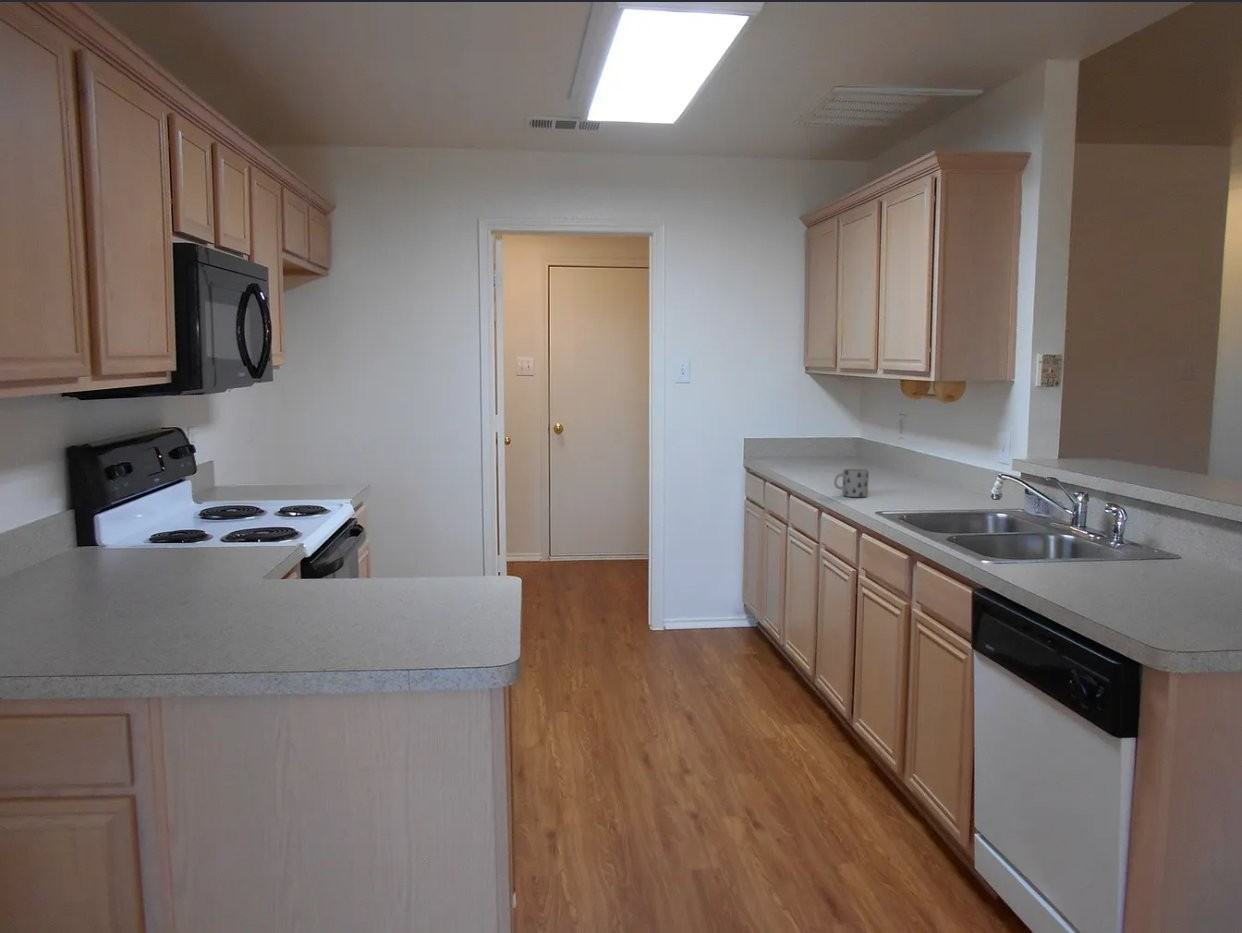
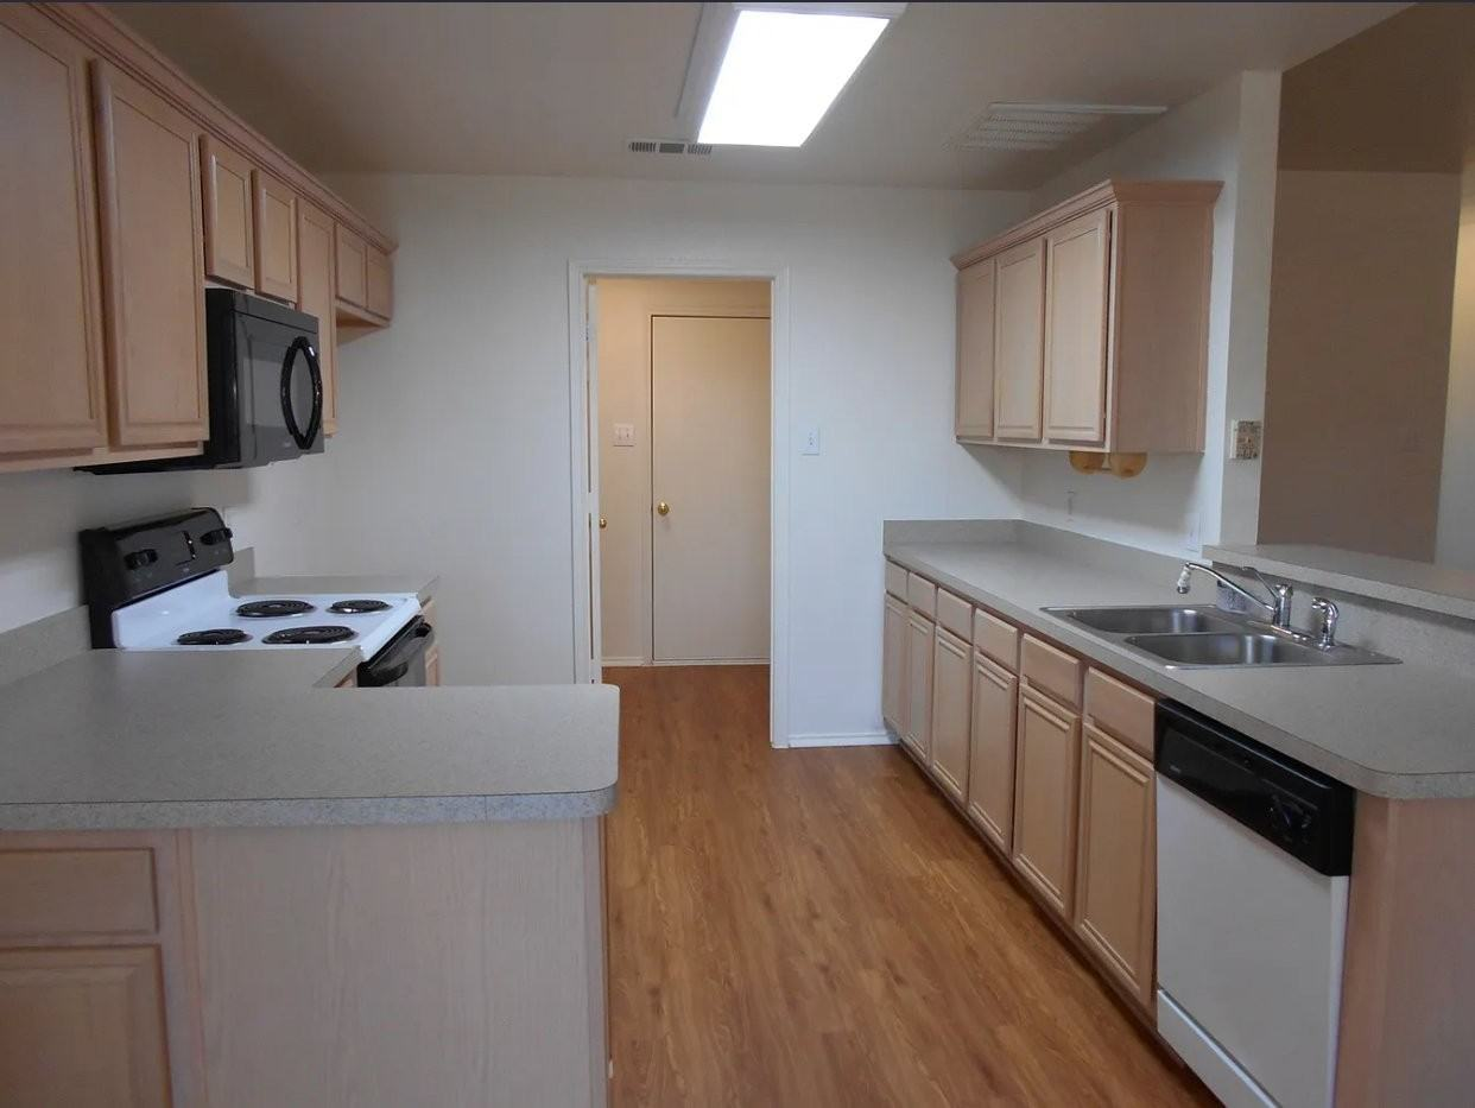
- mug (850, 482)
